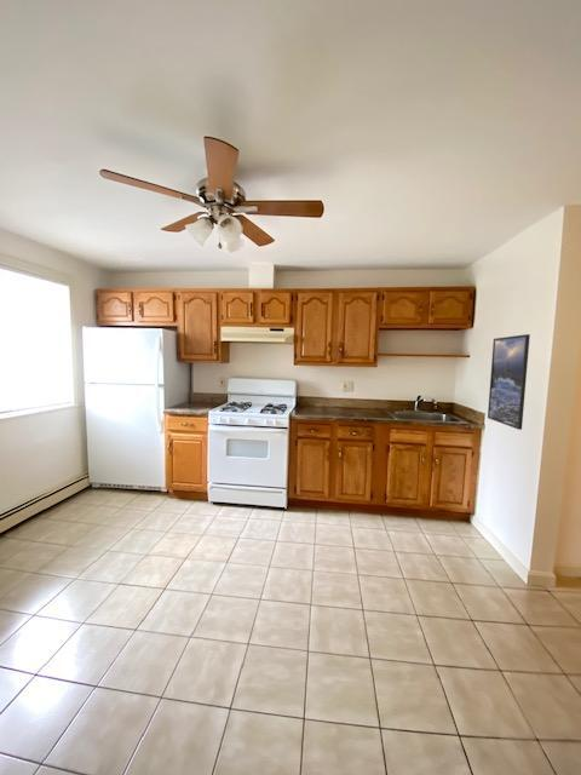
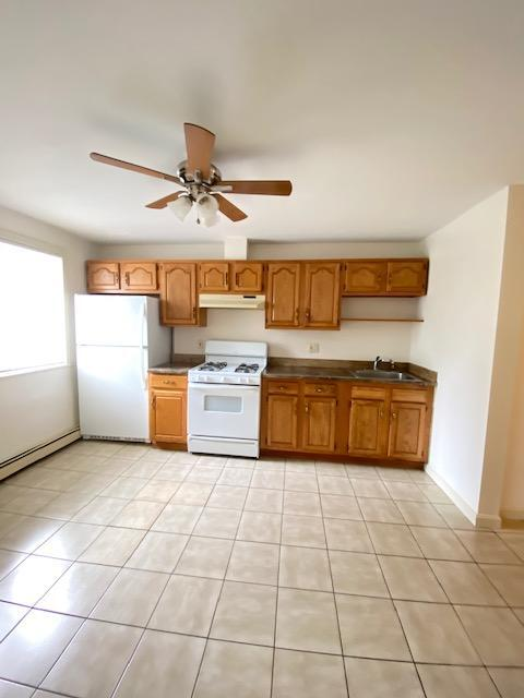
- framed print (506, 380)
